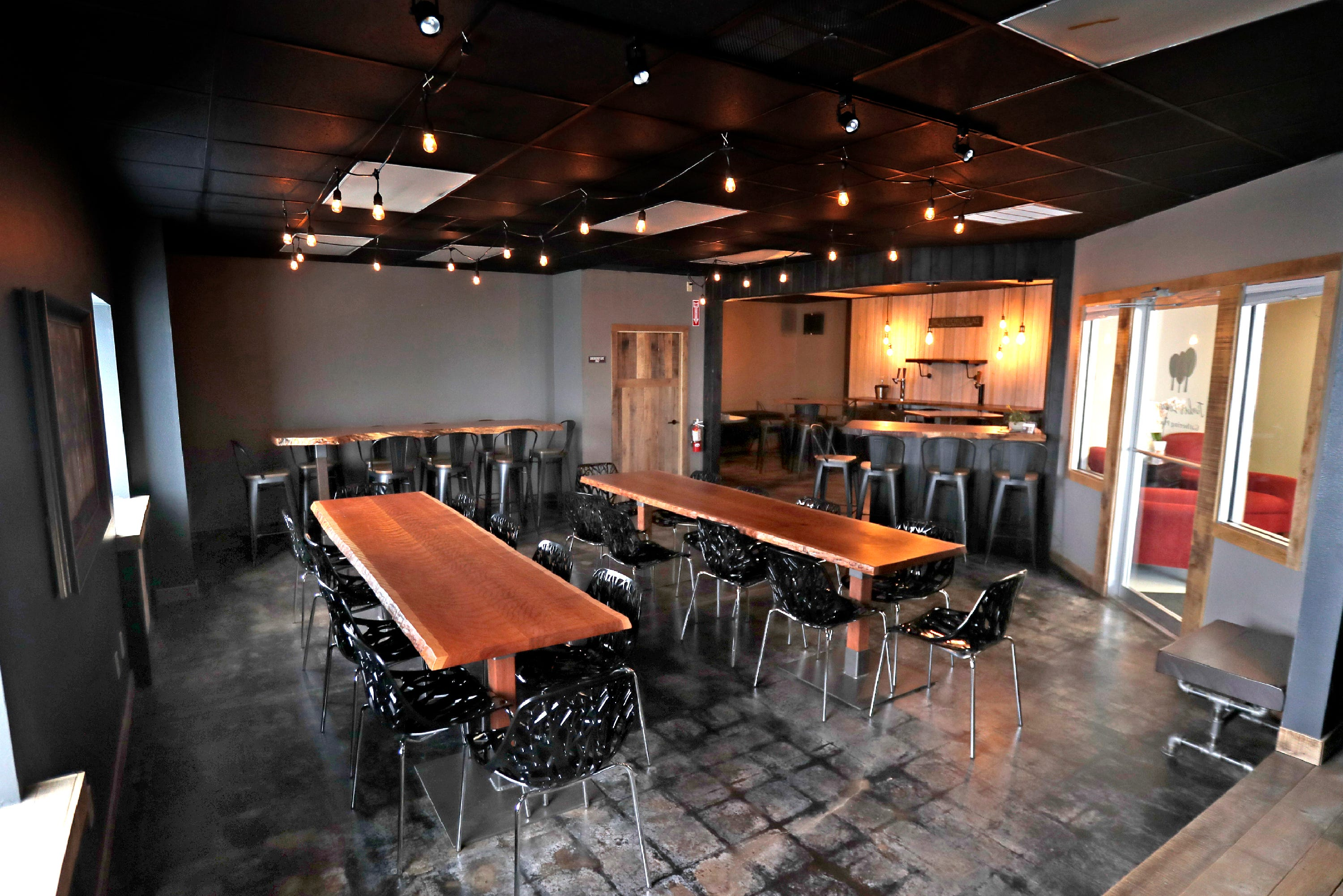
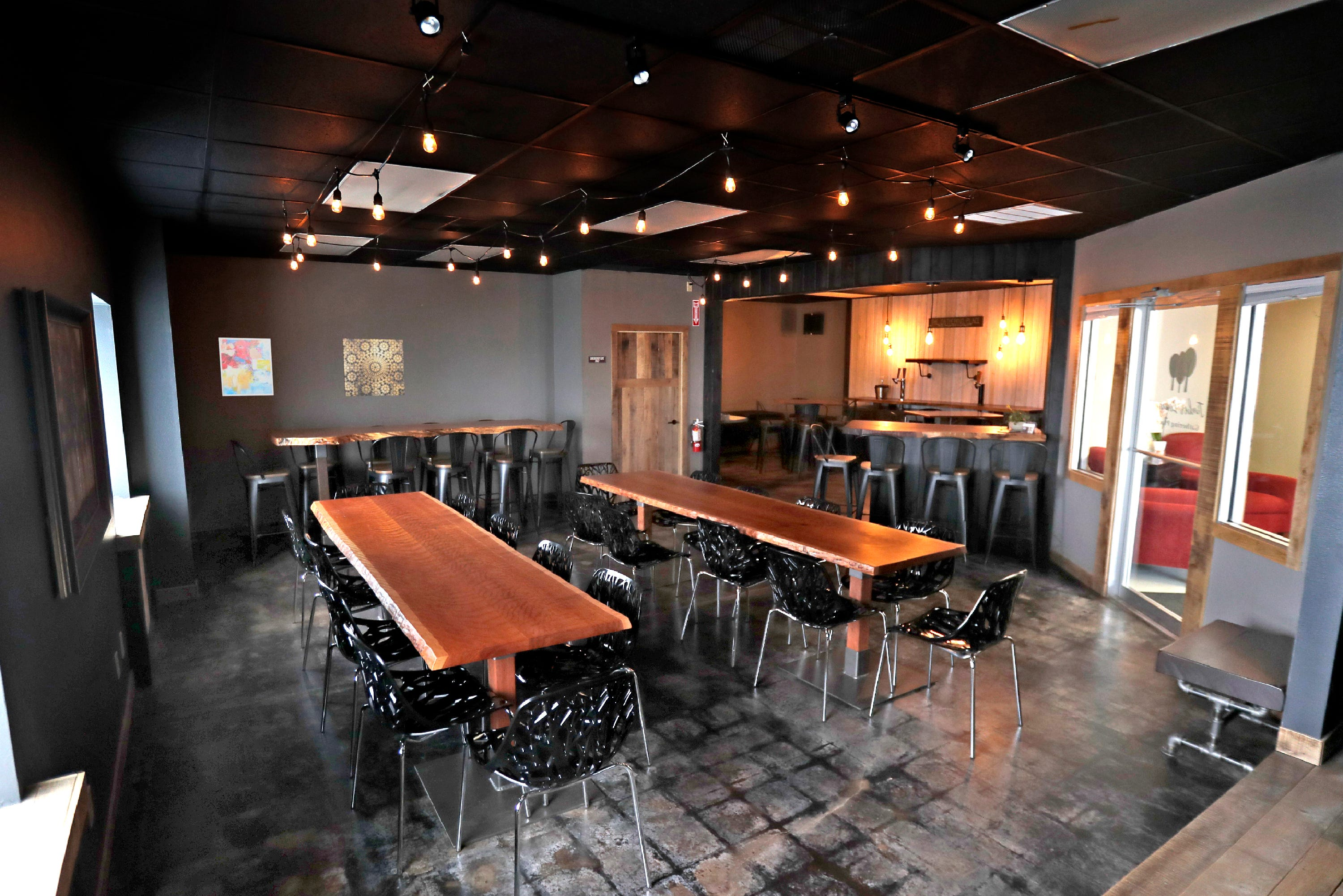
+ wall art (246, 367)
+ wall art (374, 367)
